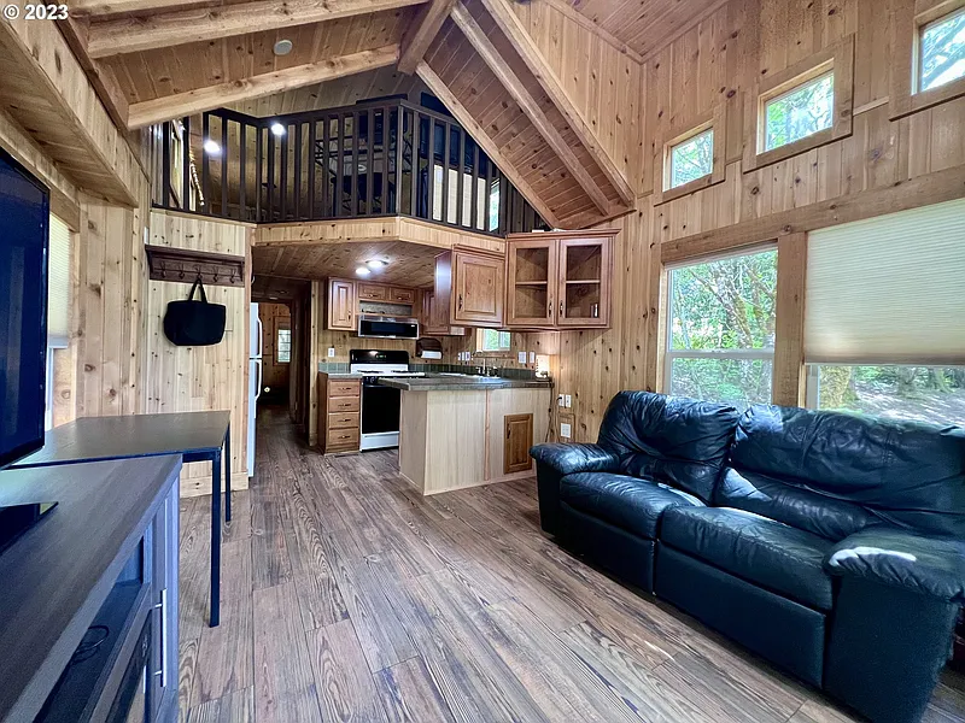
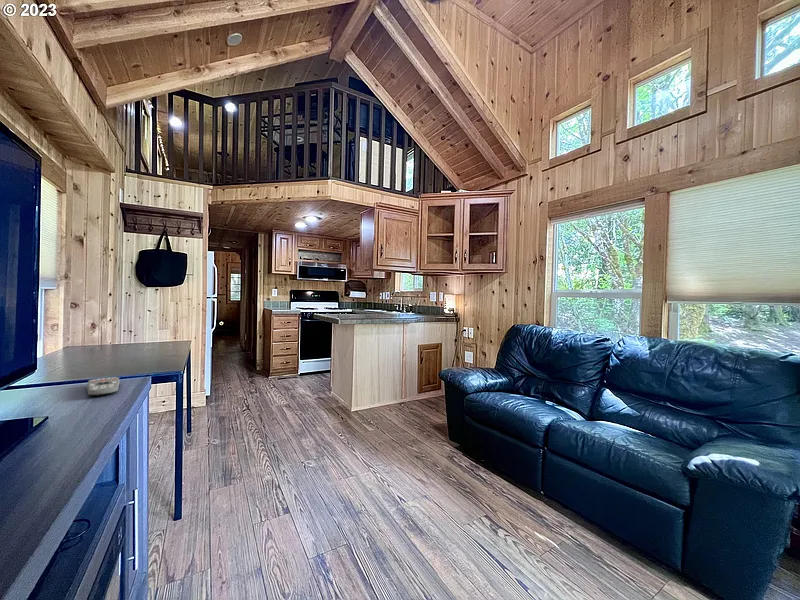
+ remote control (103, 386)
